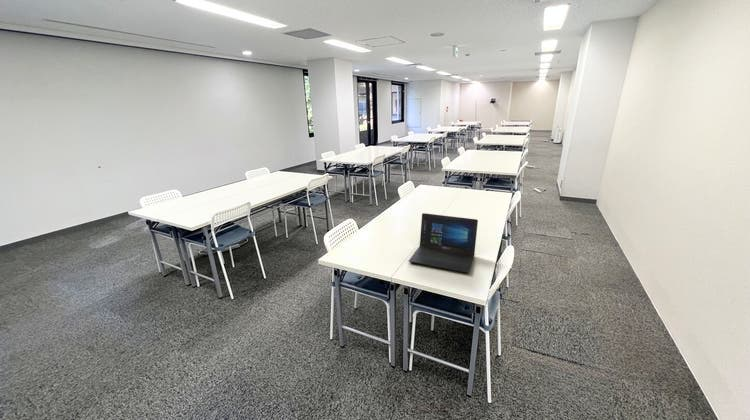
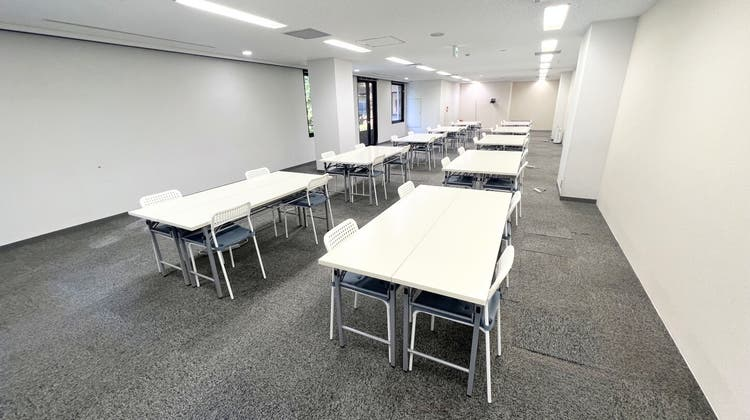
- laptop (443, 240)
